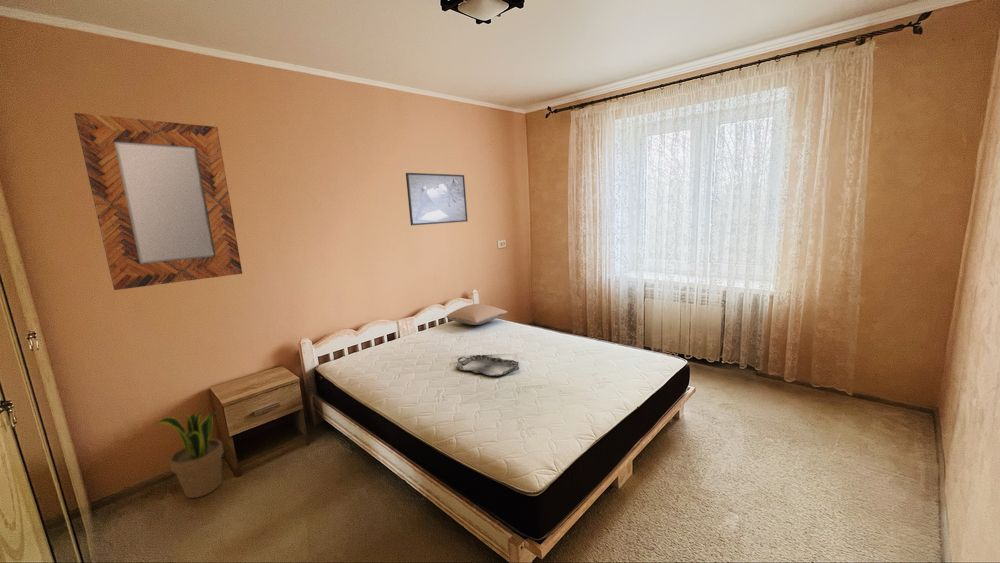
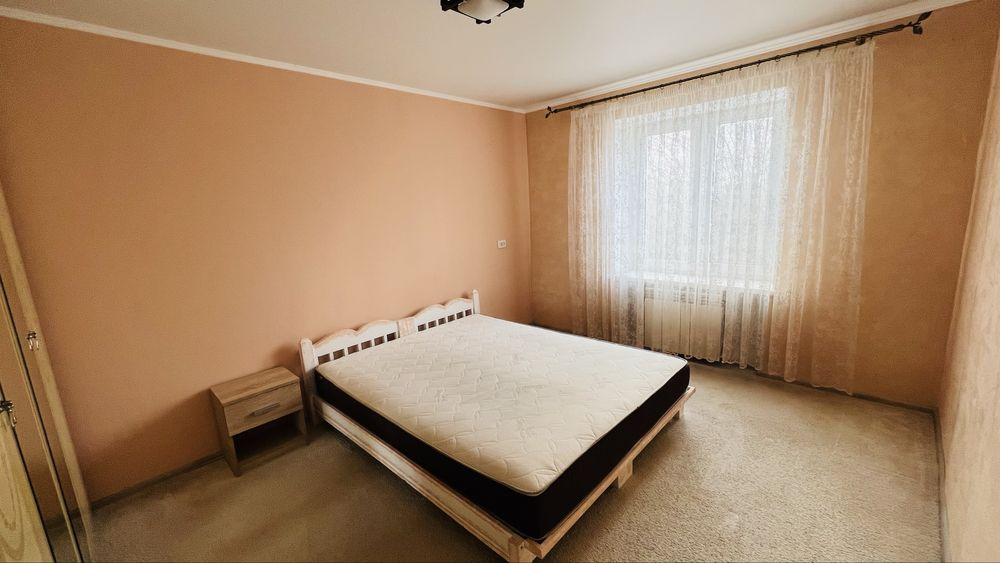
- pillow (476, 314)
- potted plant (193, 451)
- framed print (438, 198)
- serving tray (487, 364)
- home mirror (168, 203)
